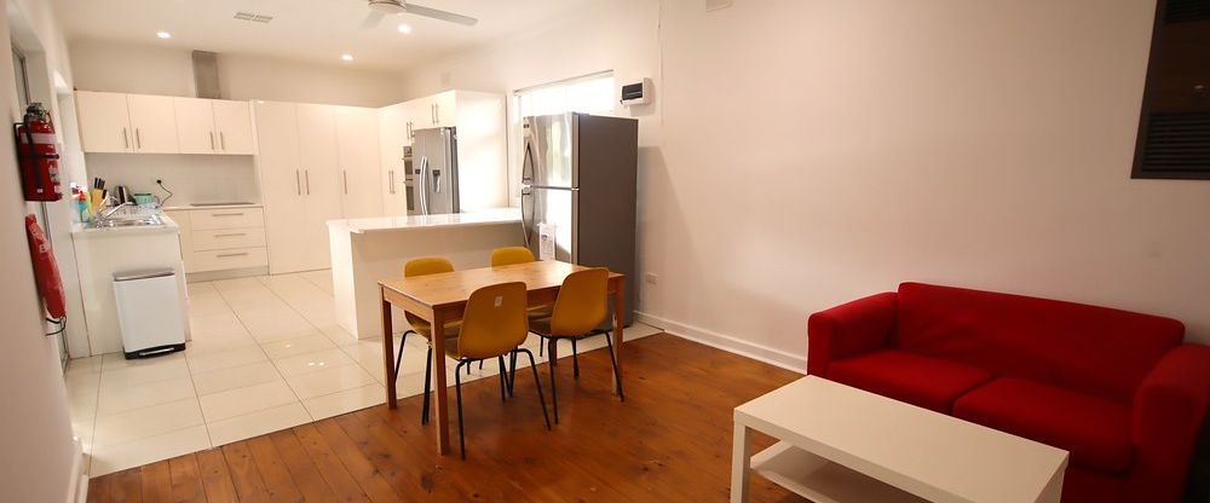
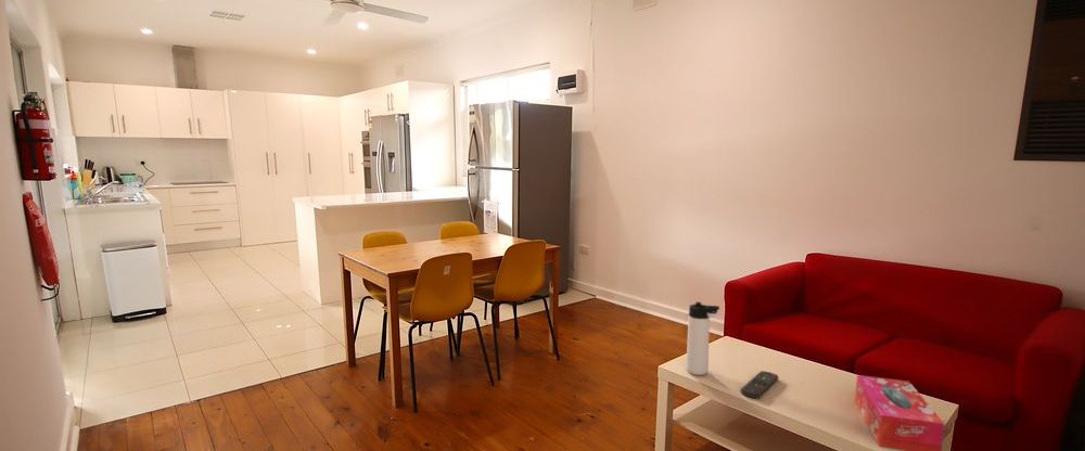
+ thermos bottle (702, 338)
+ remote control (760, 384)
+ tissue box (894, 411)
